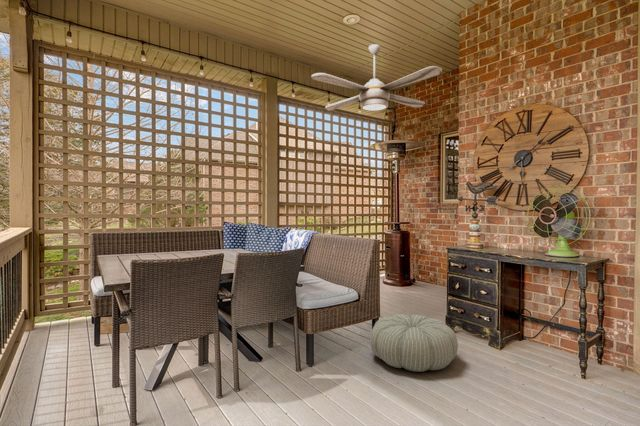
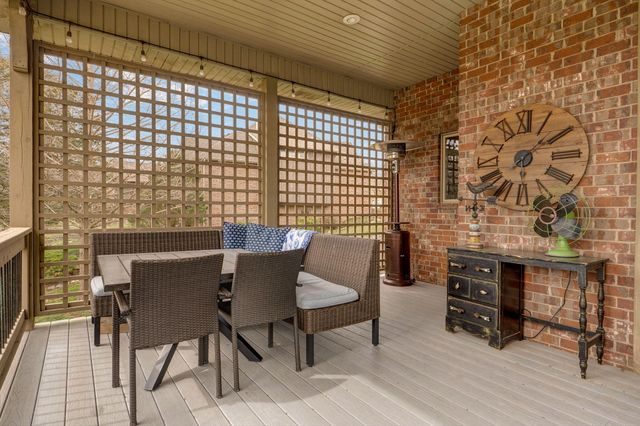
- pouf (412, 339)
- ceiling fan (374, 77)
